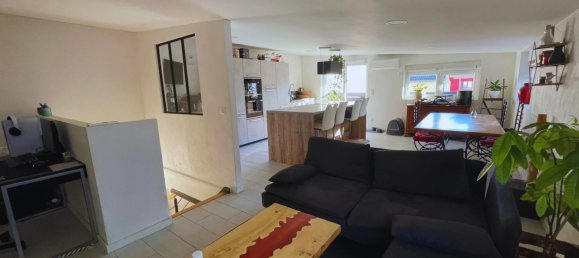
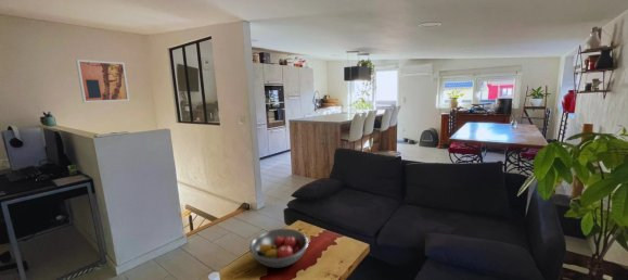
+ fruit bowl (279, 247)
+ wall art (104, 81)
